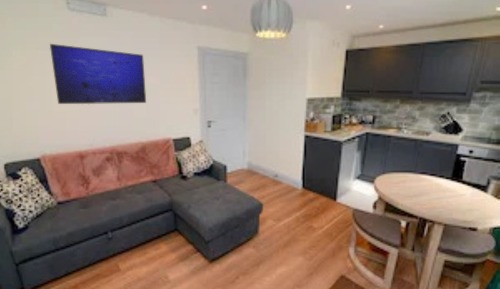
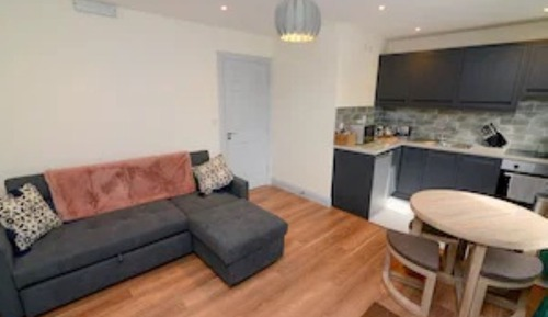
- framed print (104, 77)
